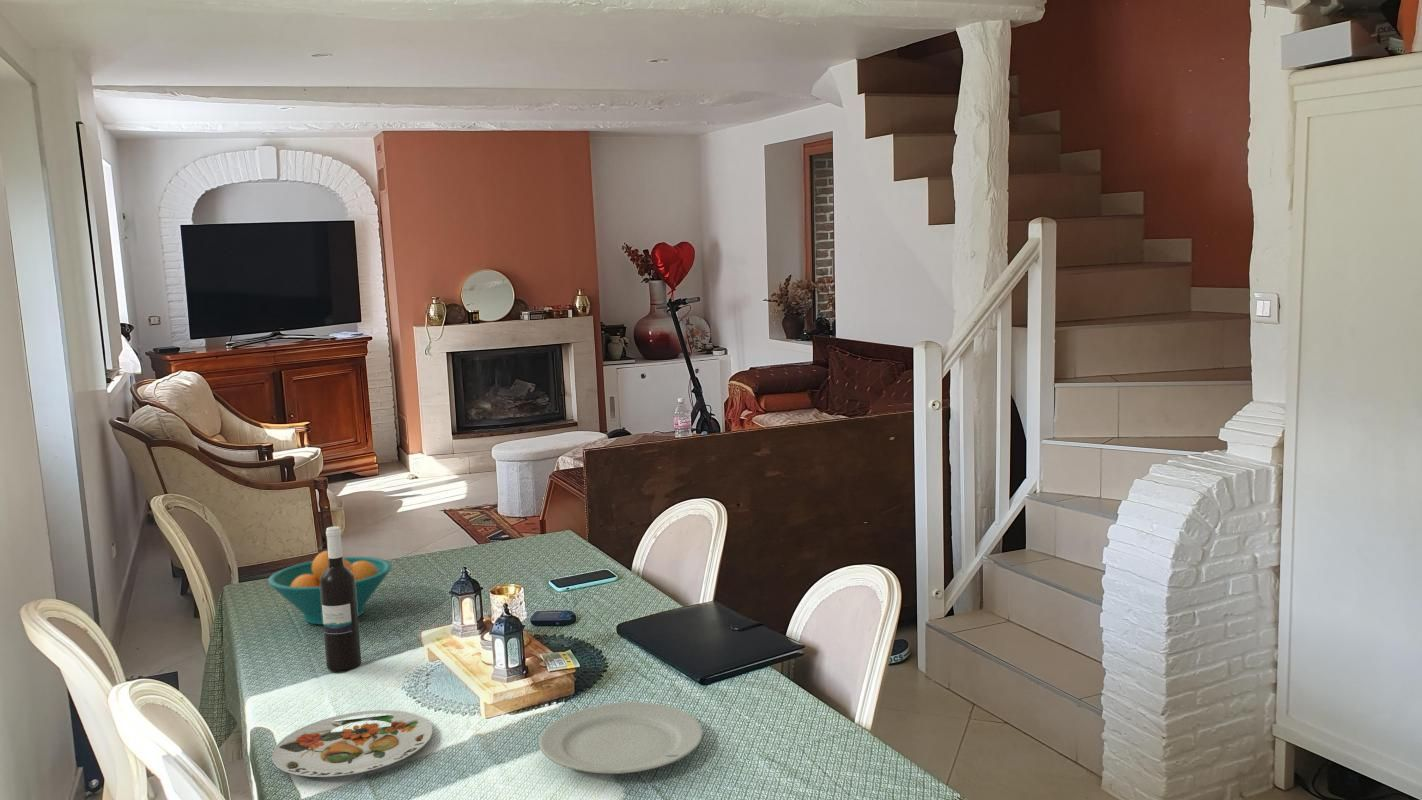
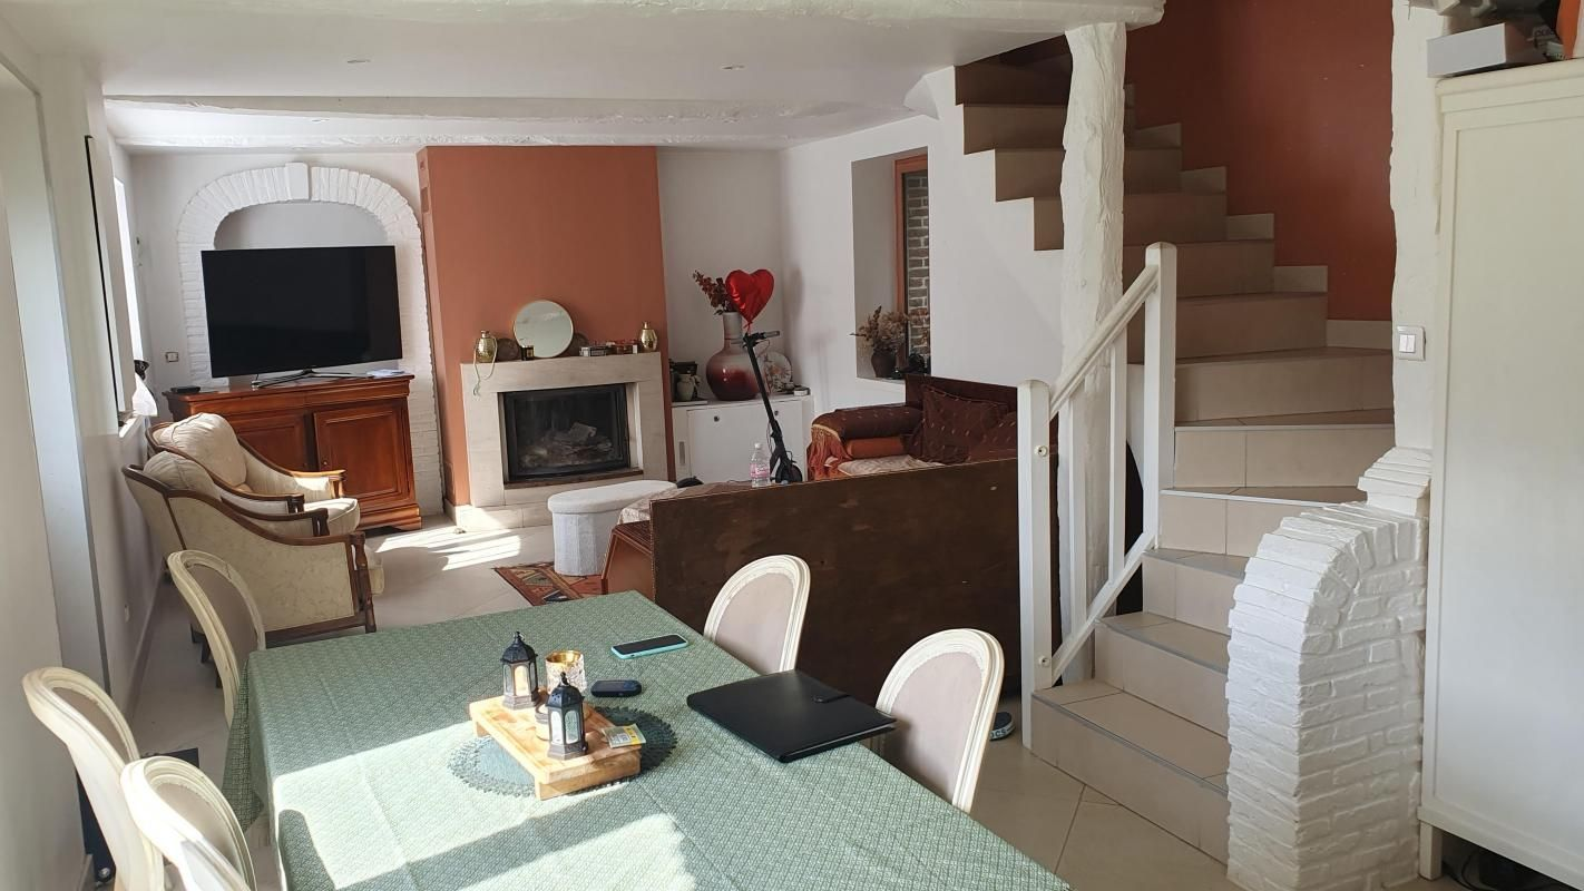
- fruit bowl (319, 584)
- plate (354, 743)
- chinaware (621, 741)
- wine bottle (338, 597)
